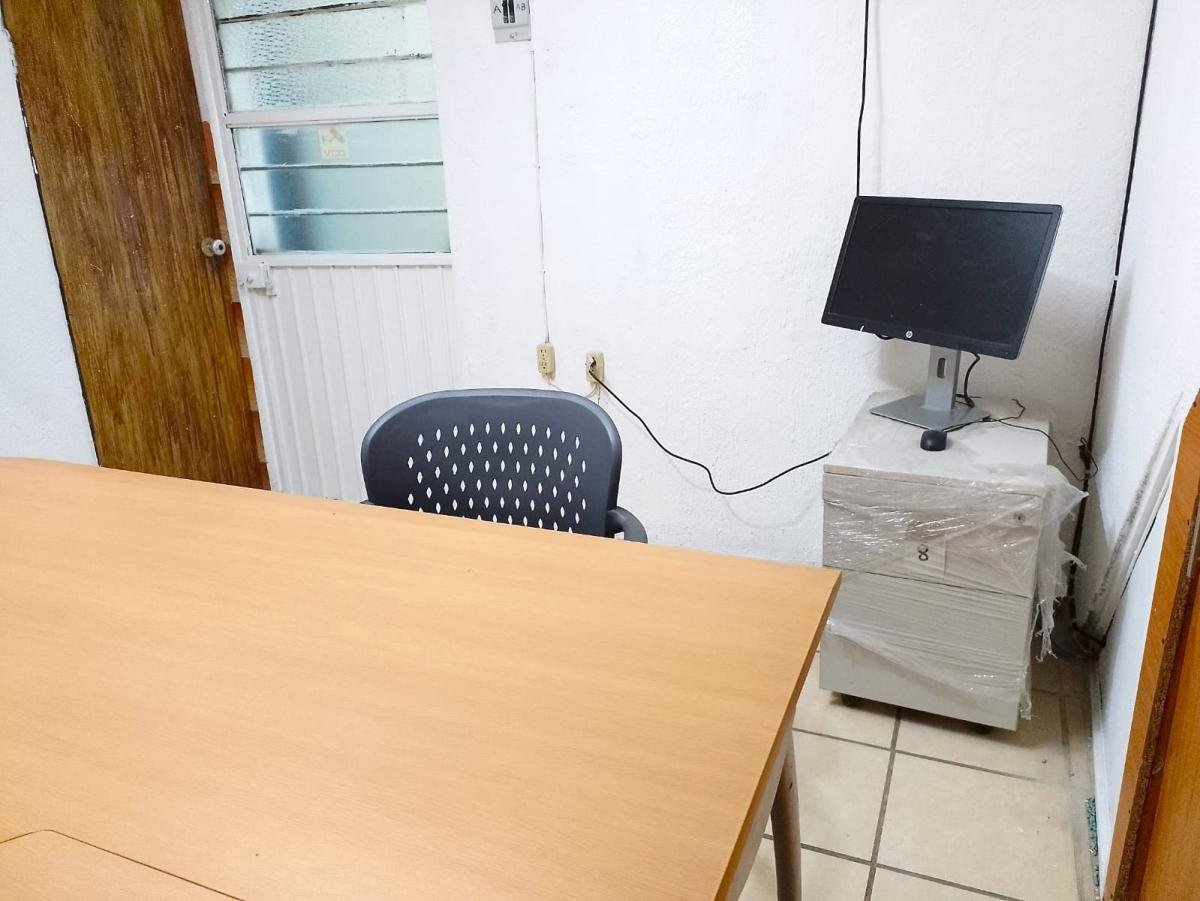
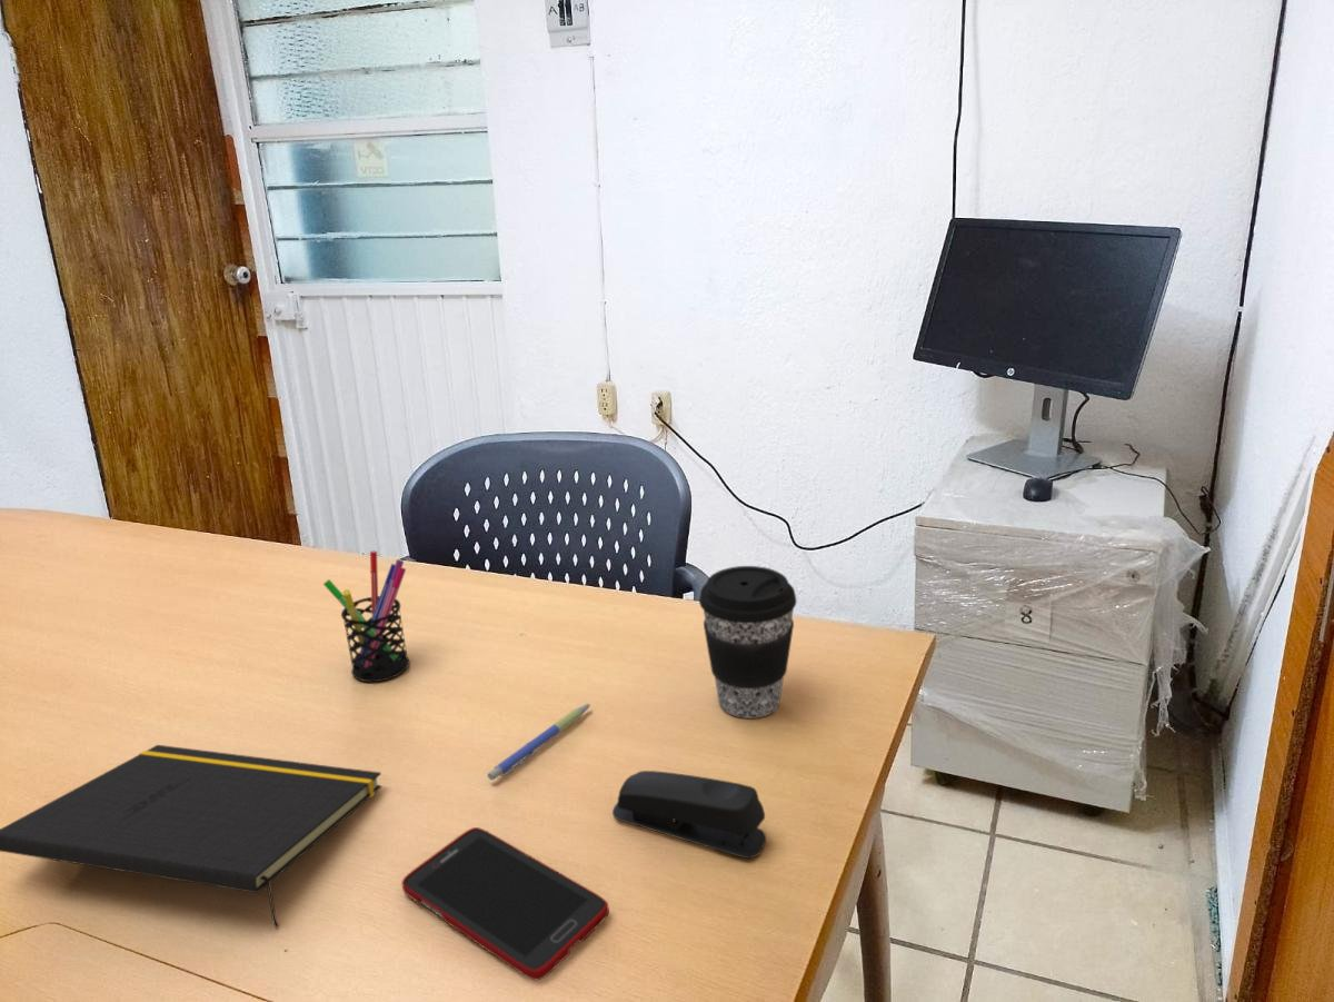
+ pen holder (367, 612)
+ notepad (199, 808)
+ coffee cup (747, 643)
+ pen (542, 737)
+ cell phone (502, 896)
+ stapler (686, 802)
